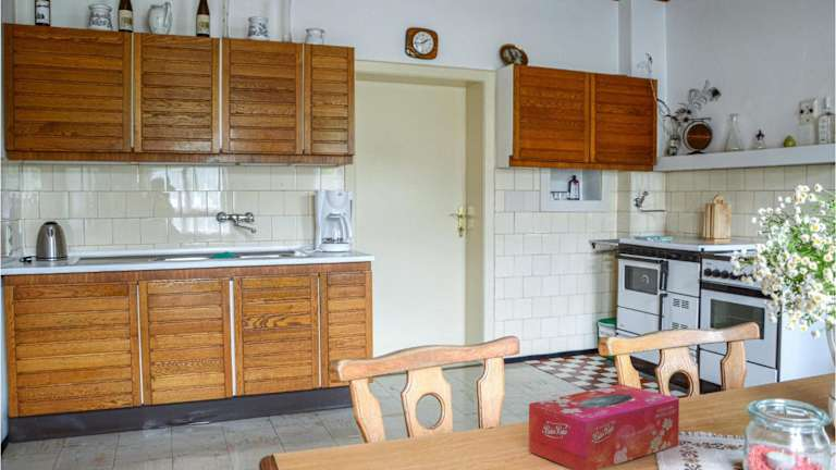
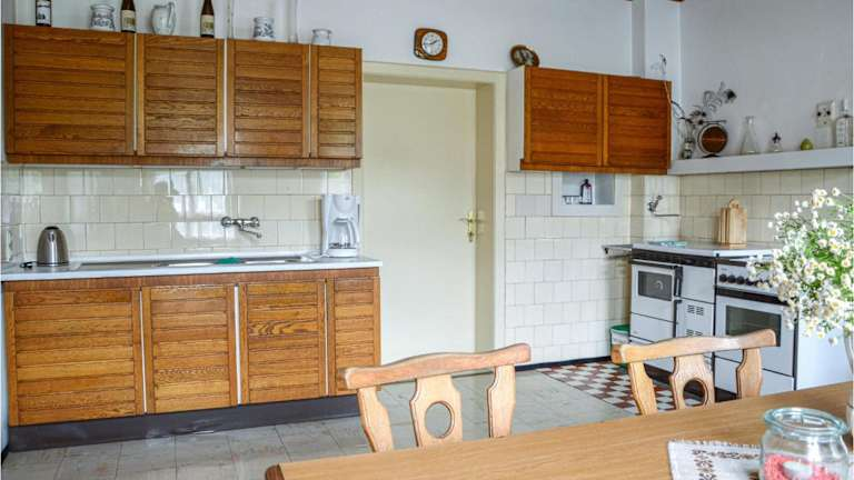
- tissue box (604, 424)
